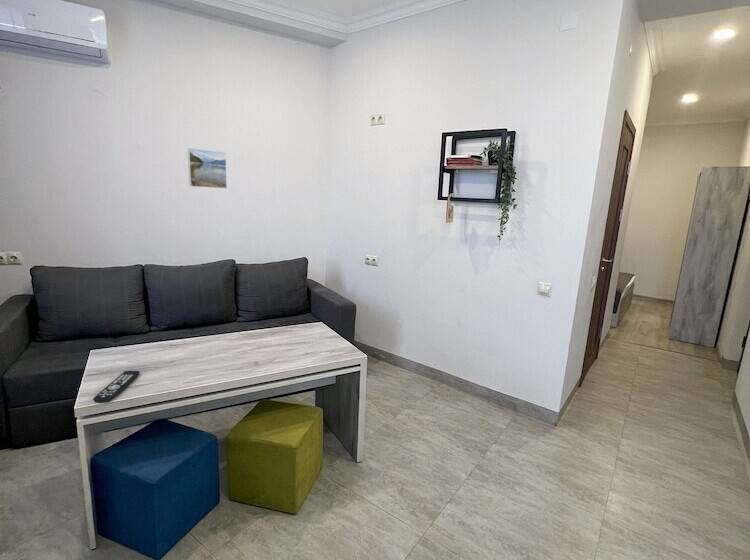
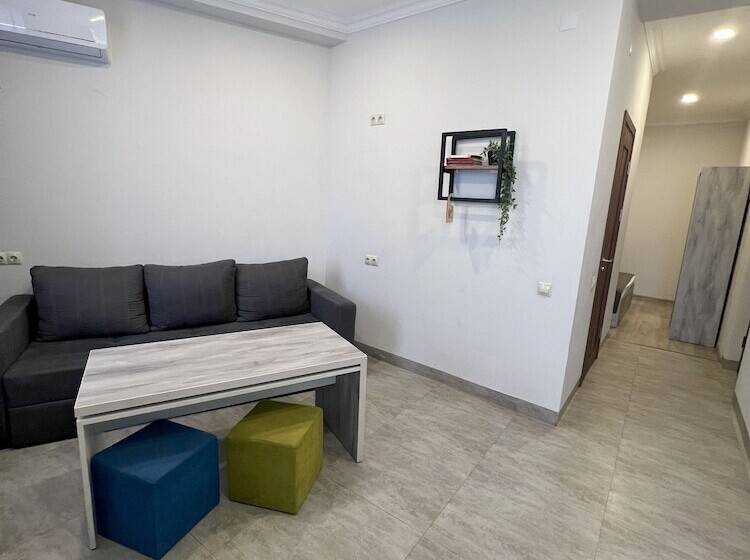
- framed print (207, 169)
- remote control (118, 385)
